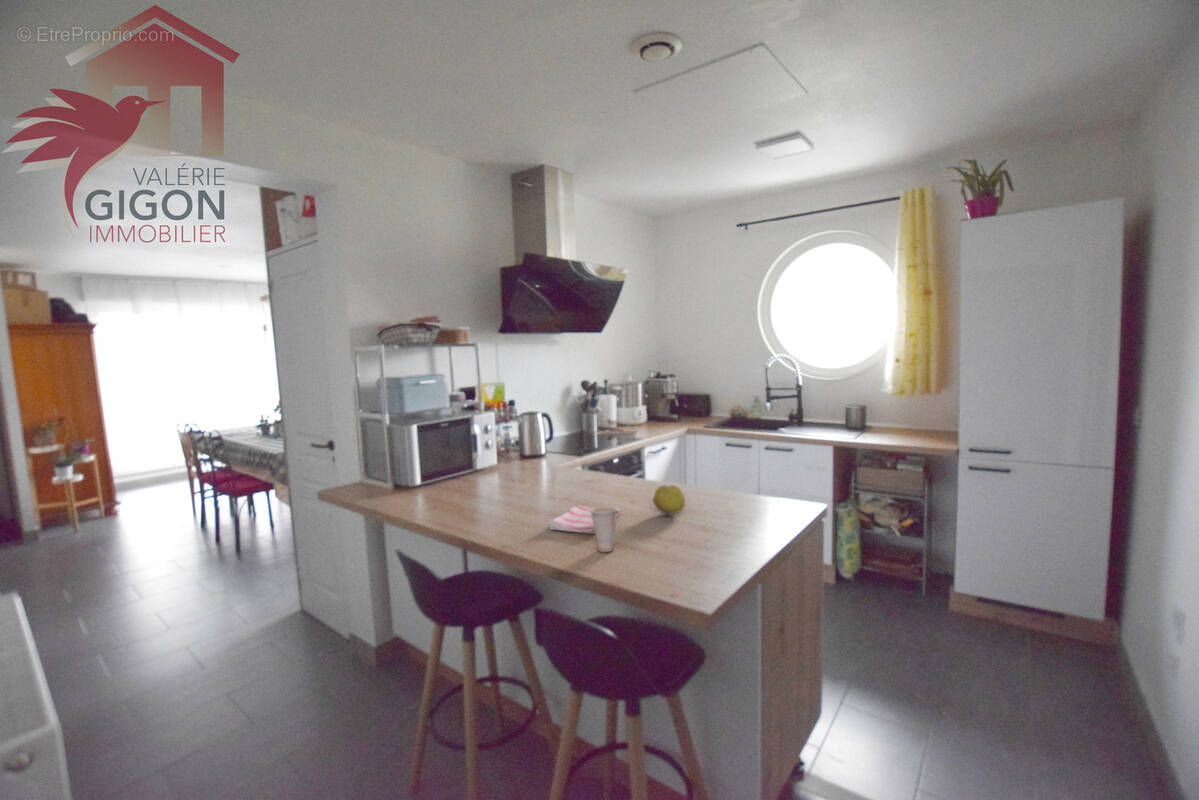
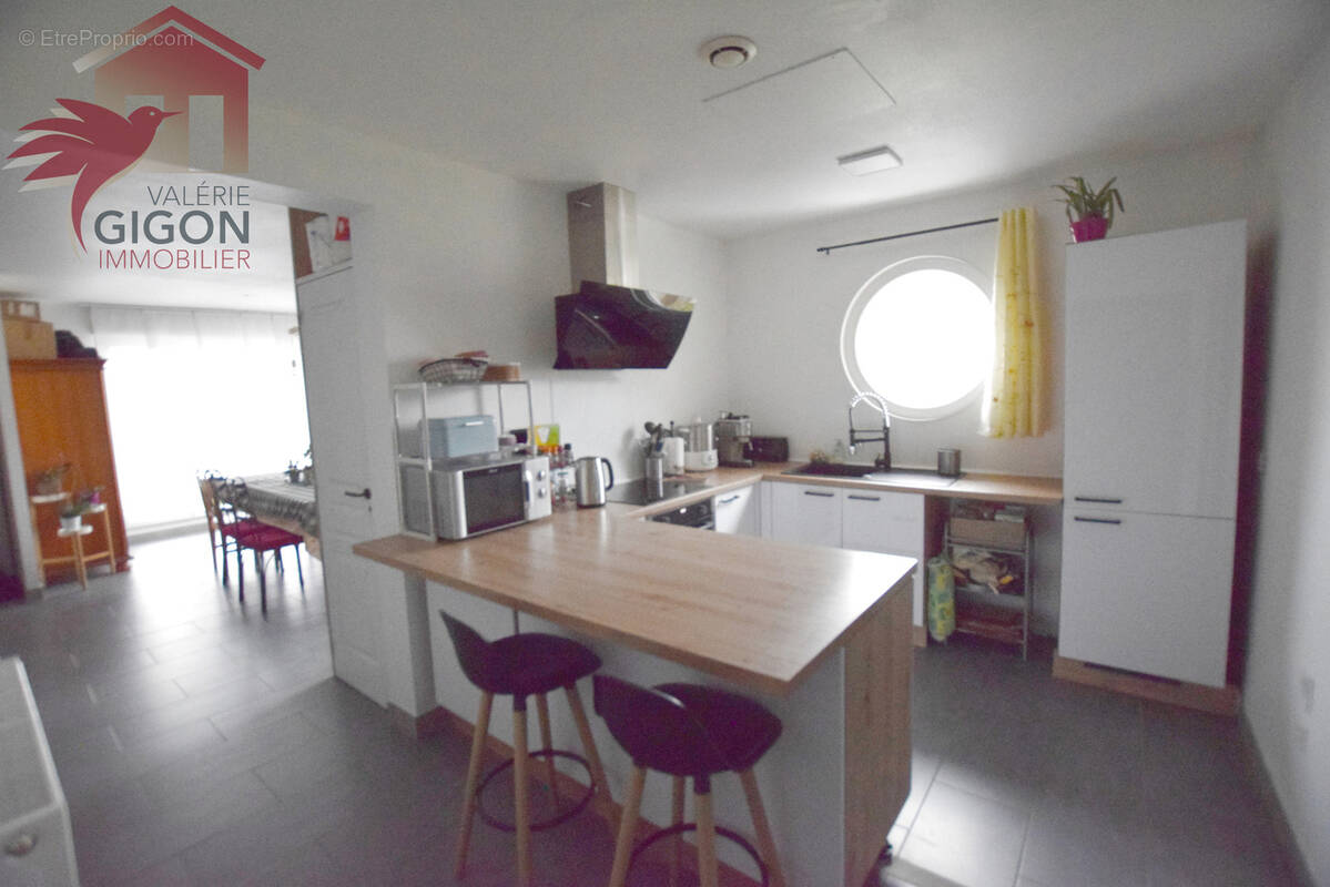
- dish towel (586, 517)
- cup (604, 528)
- fruit (669, 500)
